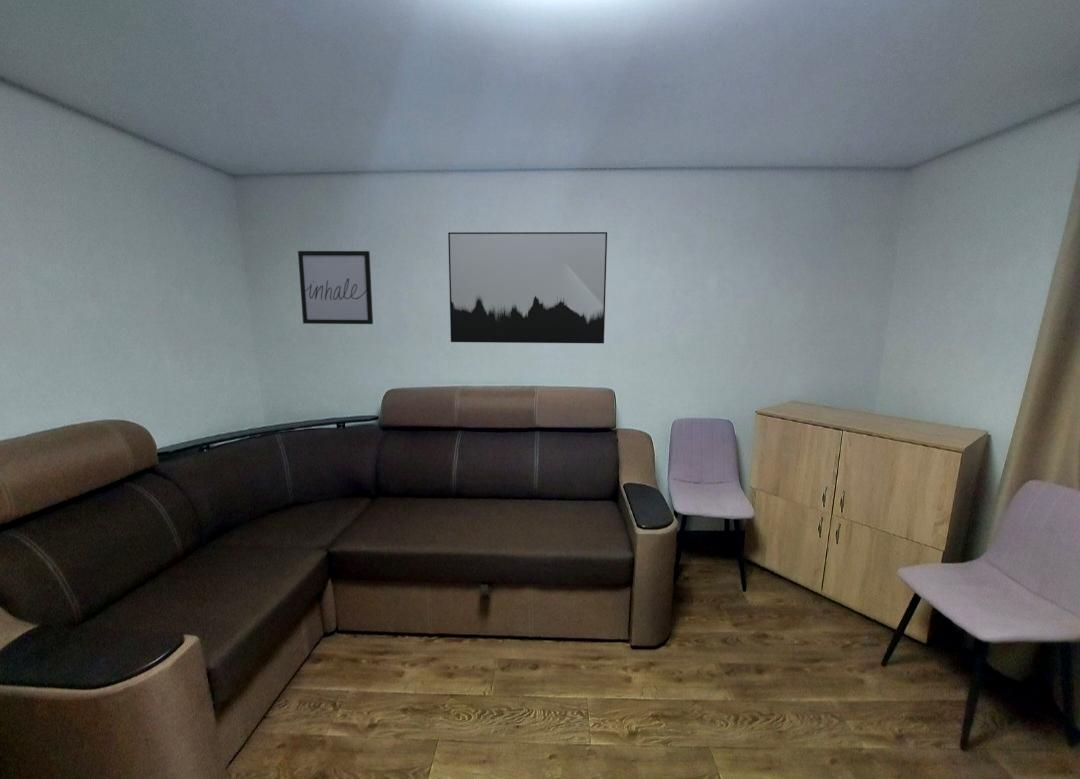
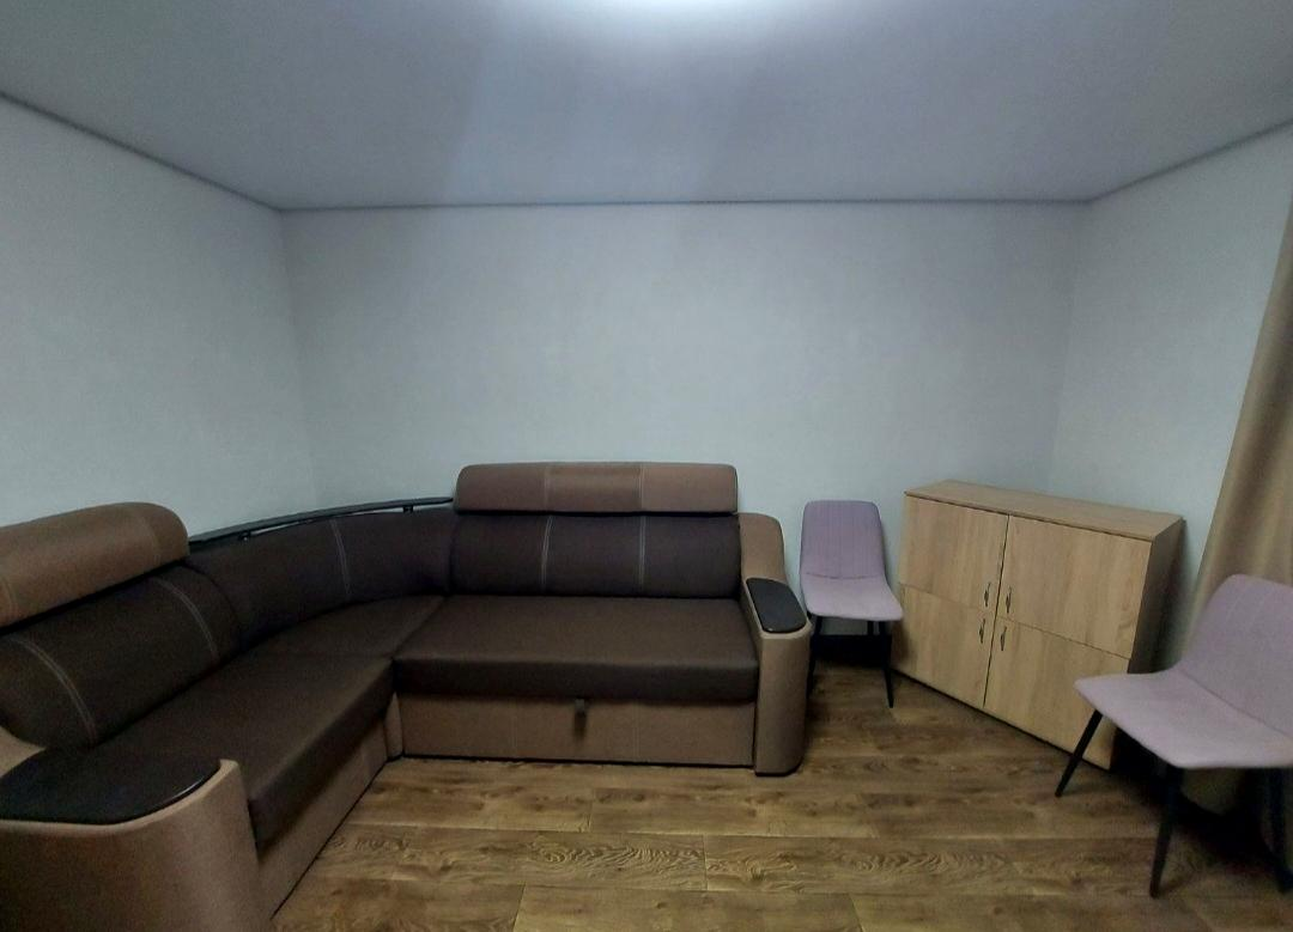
- wall art (335, 288)
- wall art (527, 288)
